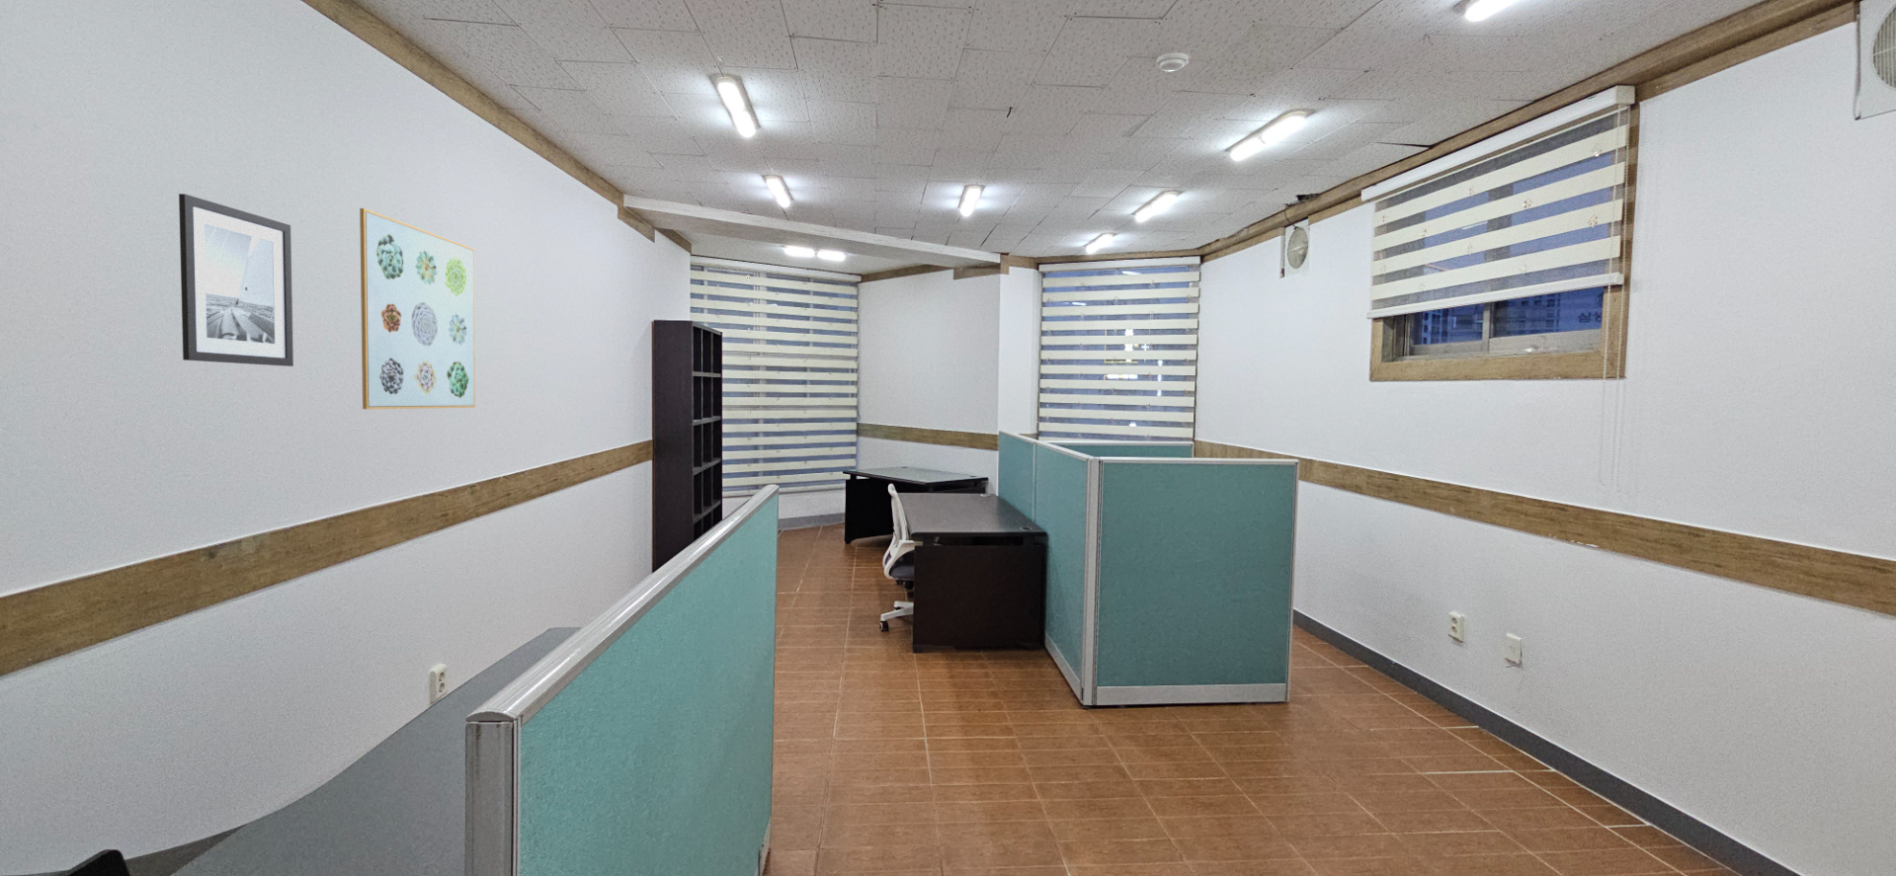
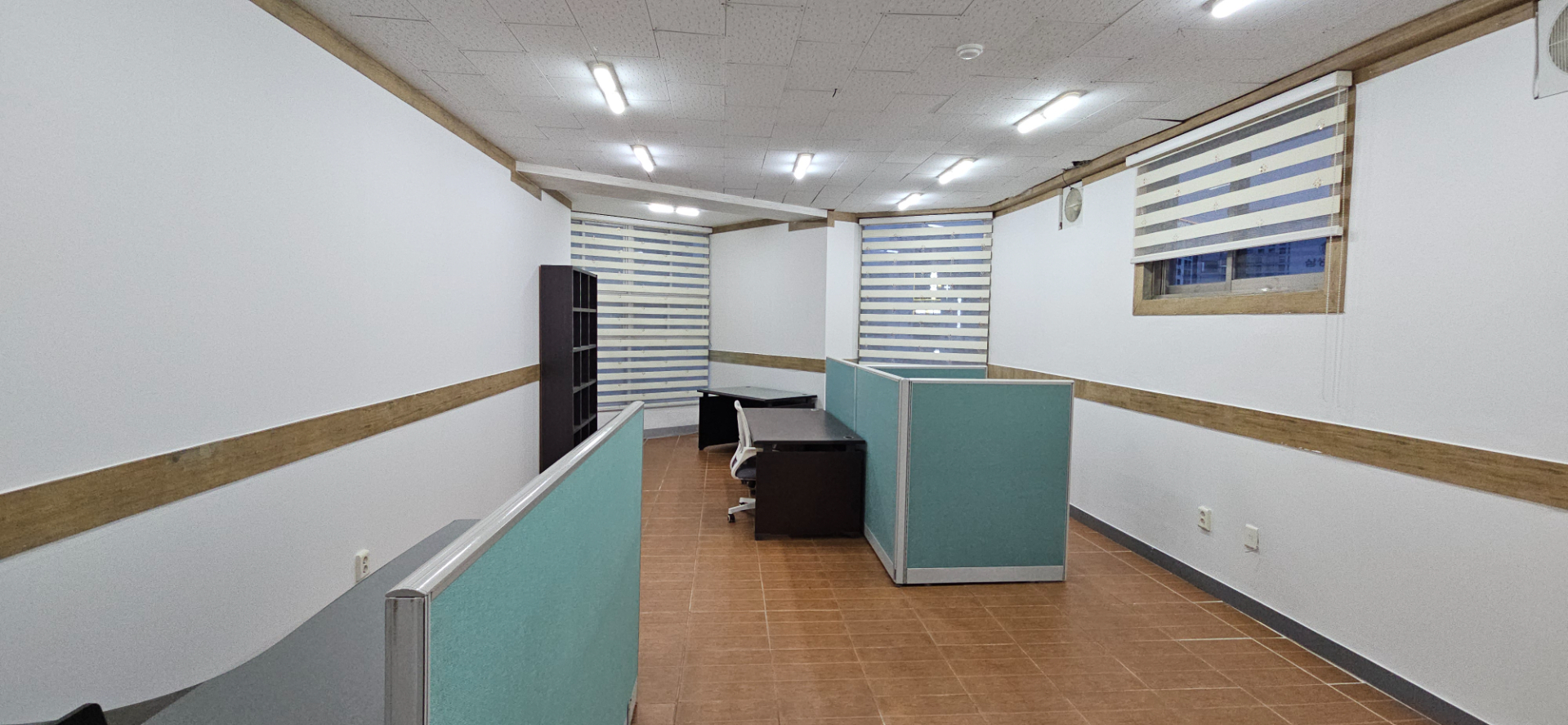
- wall art (241, 288)
- wall art (424, 320)
